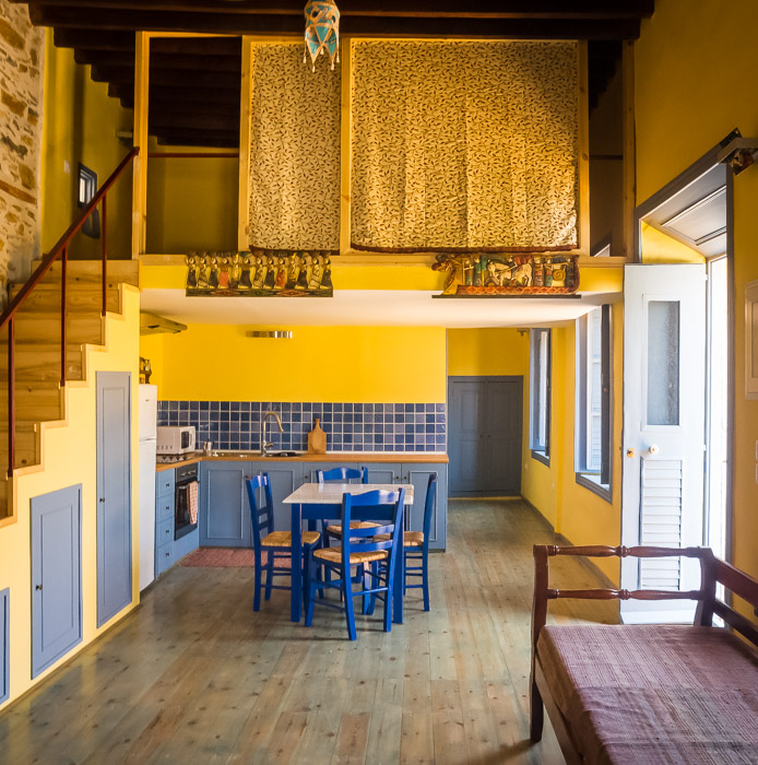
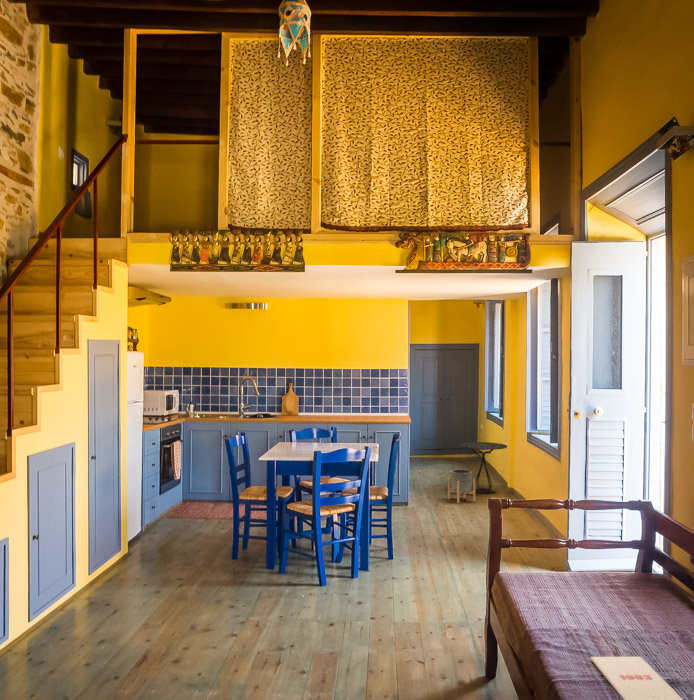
+ side table (481, 468)
+ planter (461, 485)
+ magazine (634, 678)
